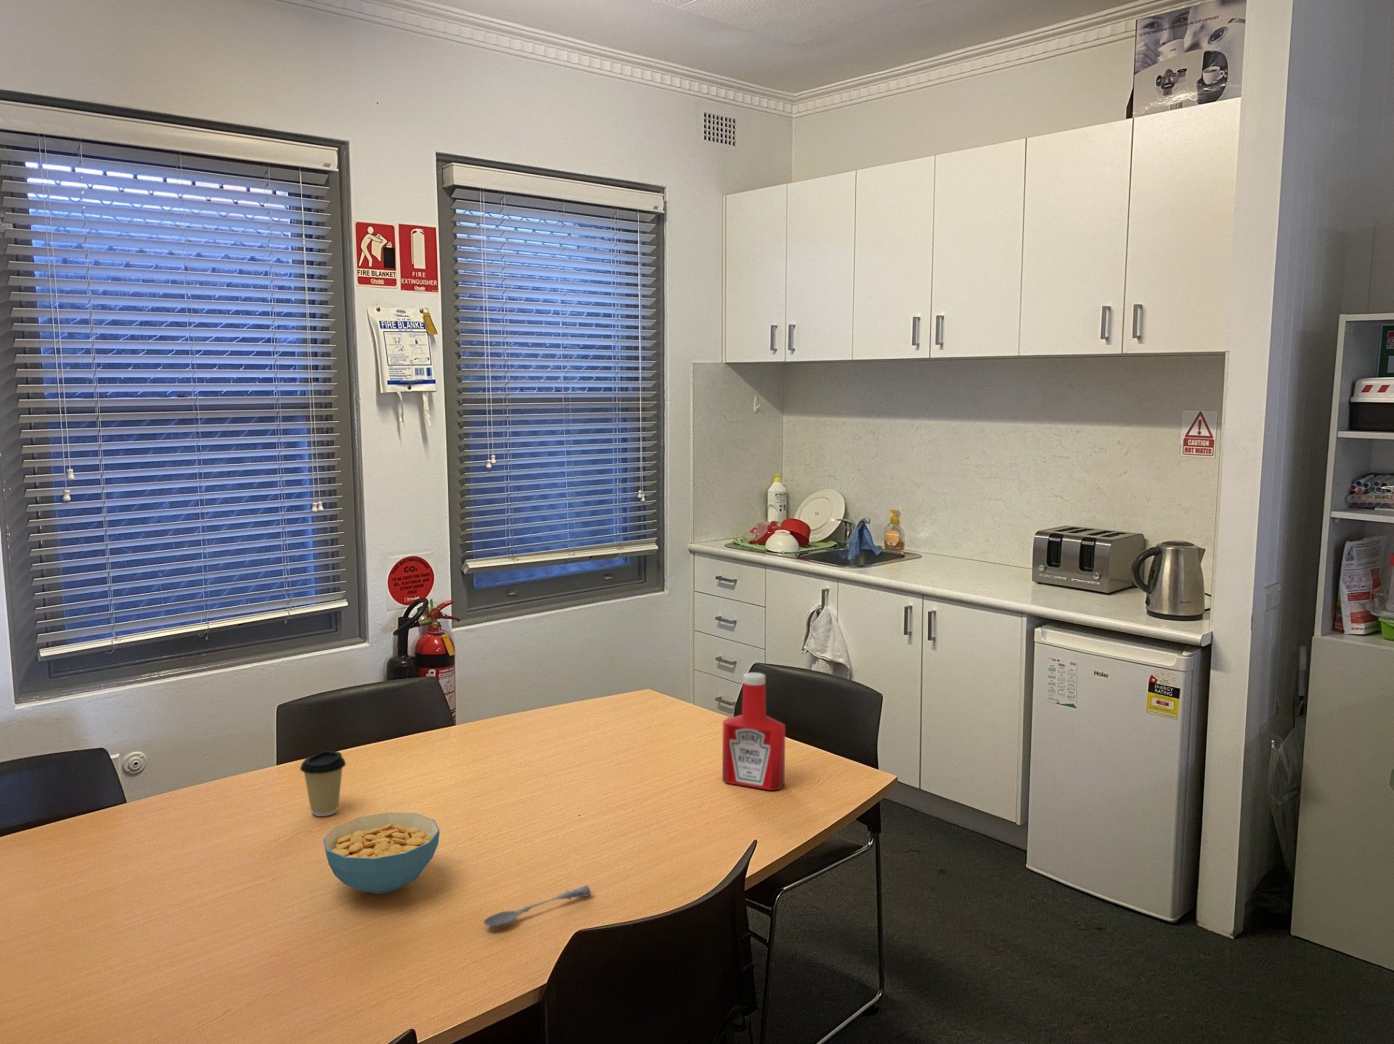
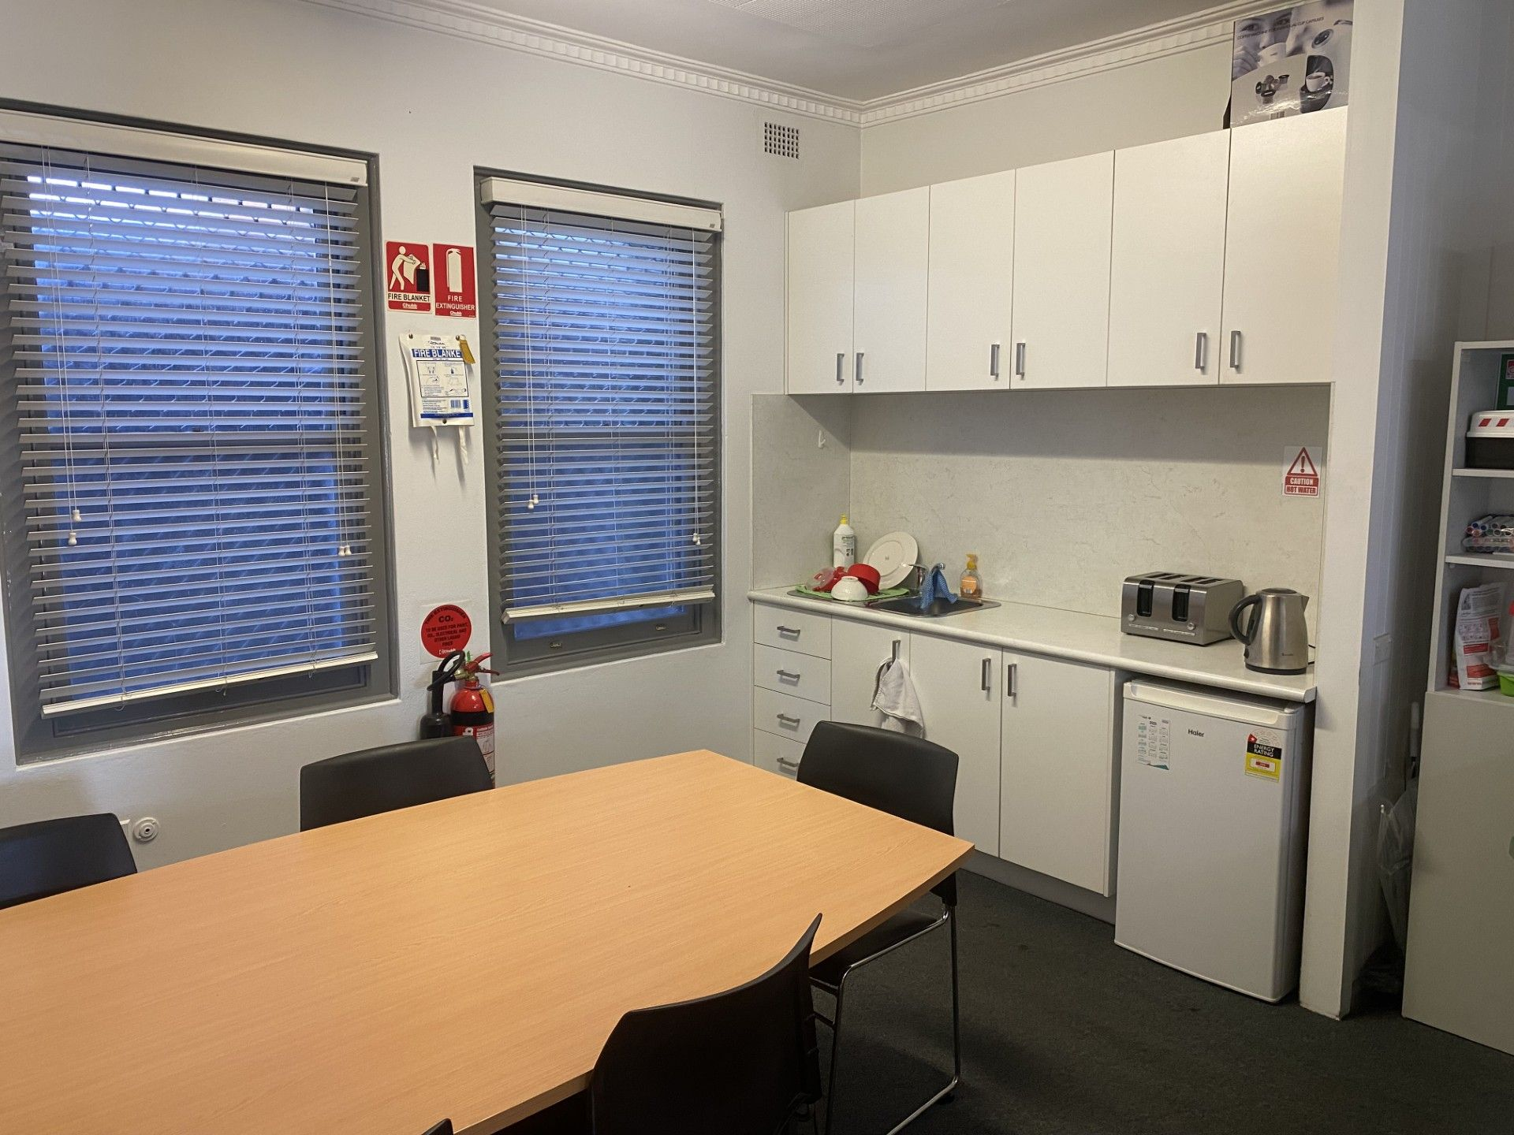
- soupspoon (538, 905)
- coffee cup (324, 784)
- cereal bowl (383, 860)
- soap bottle (754, 728)
